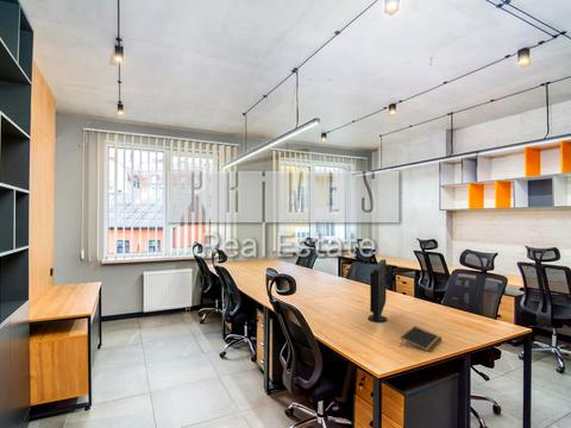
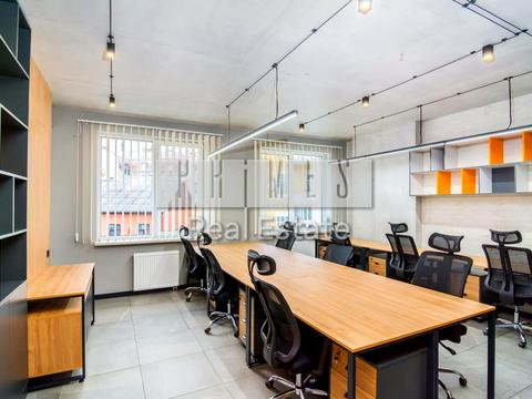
- computer monitor (377, 291)
- notepad (421, 338)
